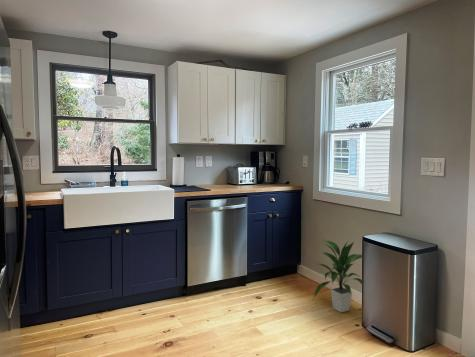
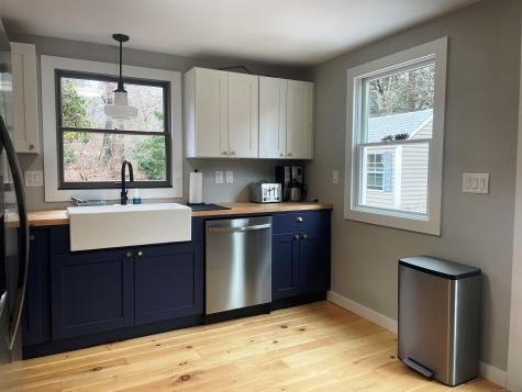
- indoor plant (339, 273)
